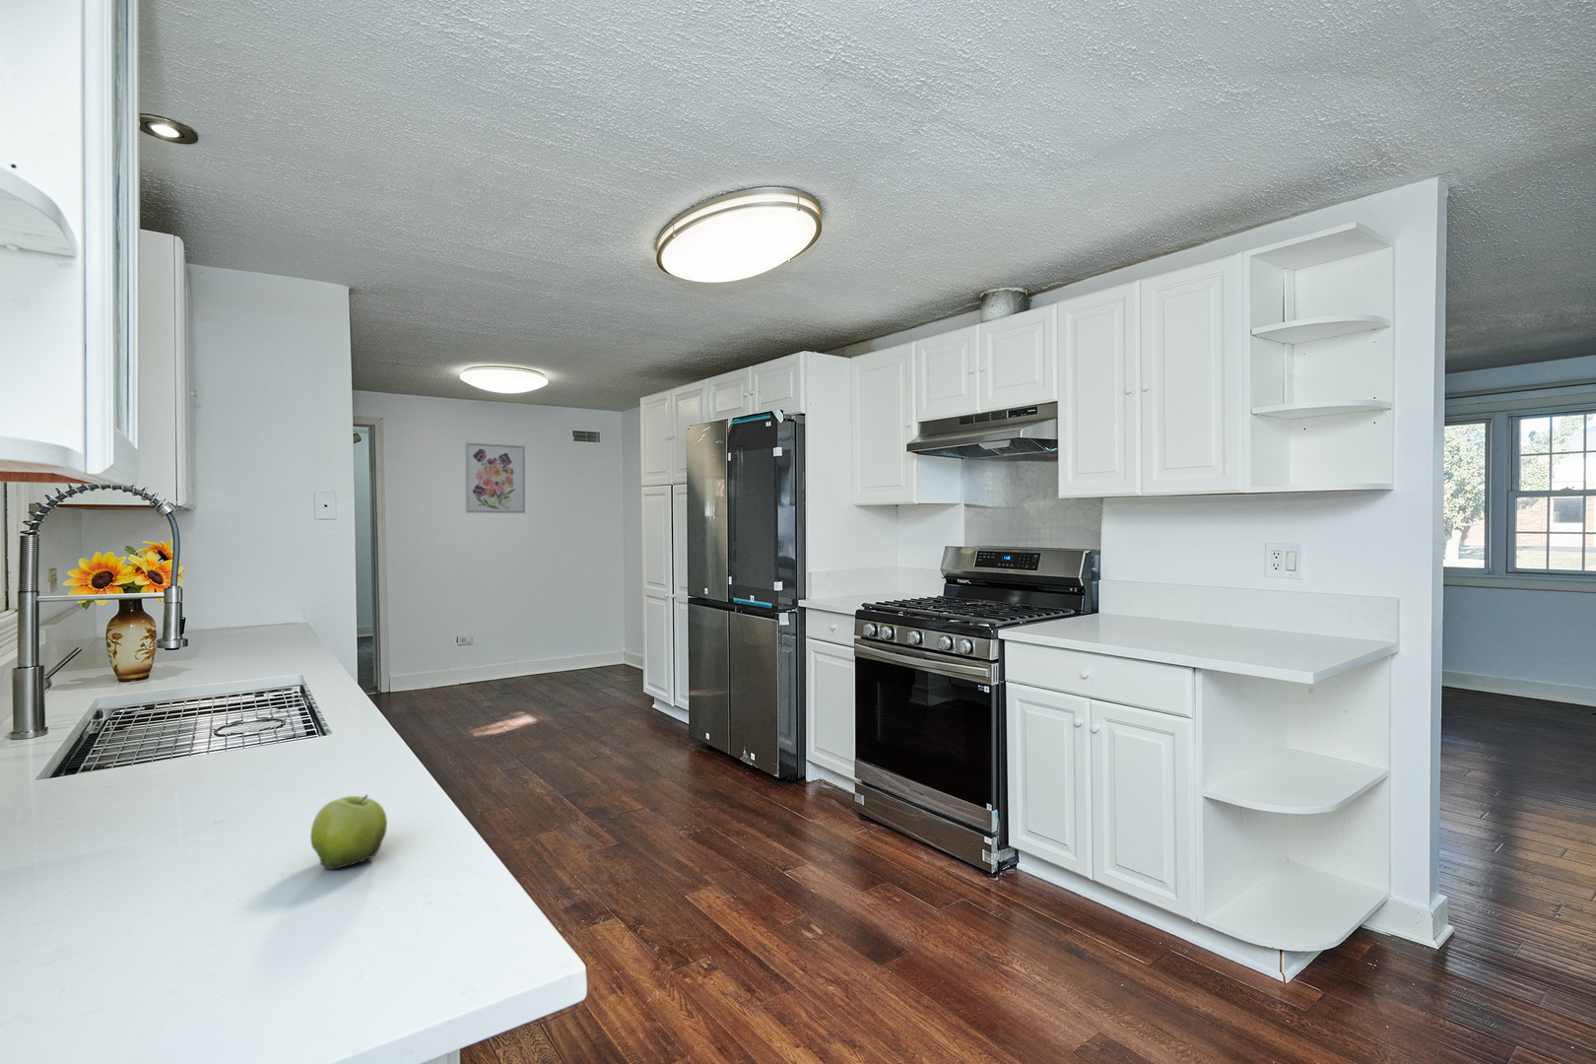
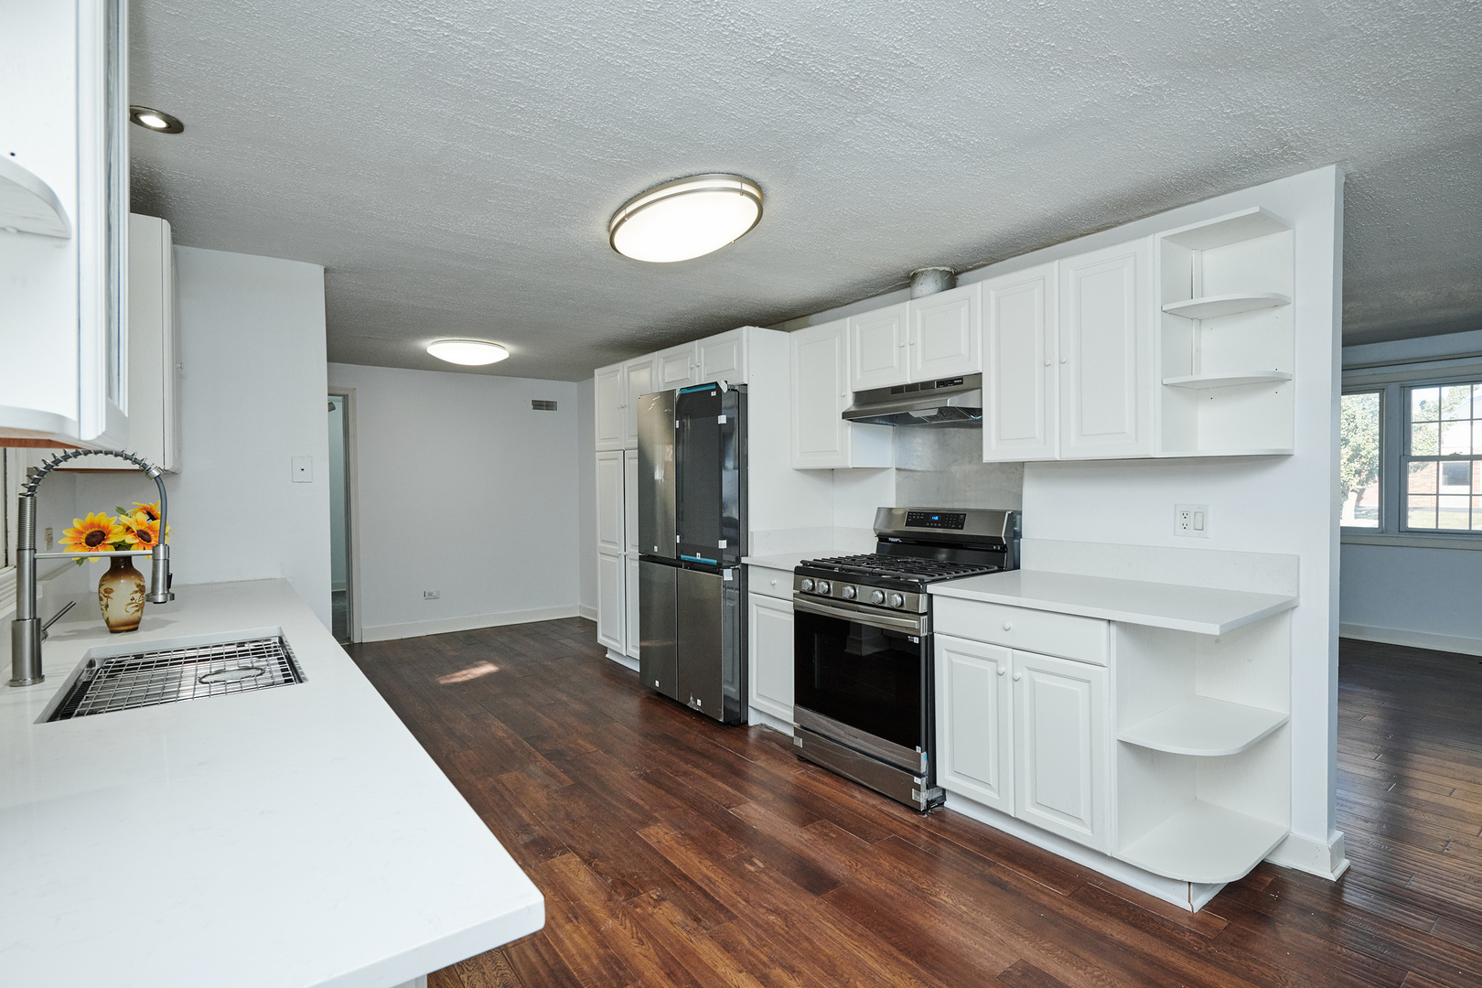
- wall art (495, 477)
- fruit (350, 828)
